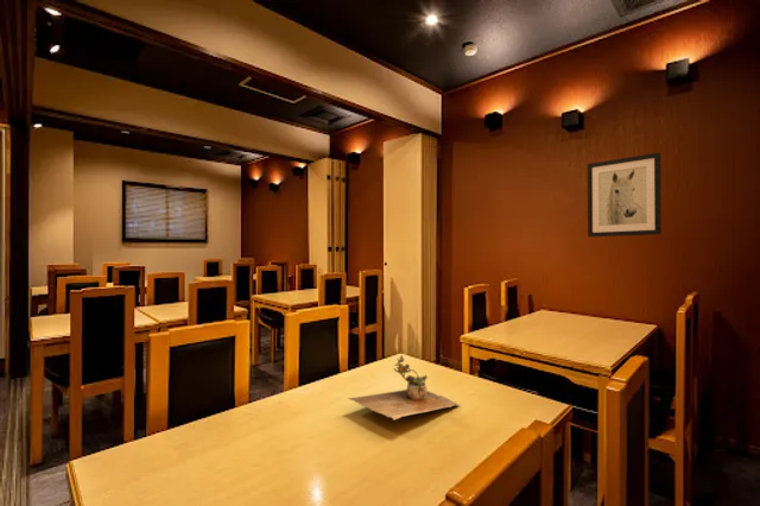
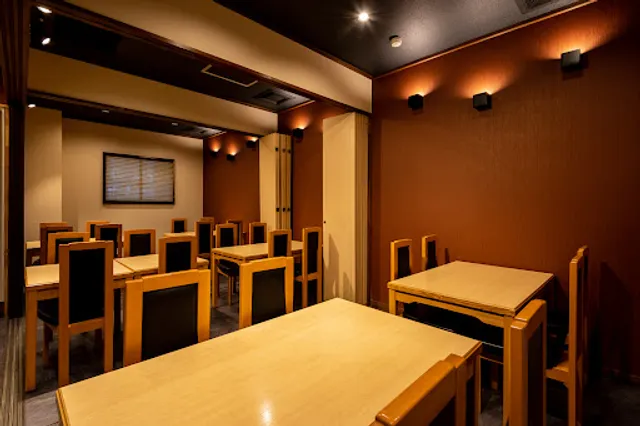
- succulent plant (405, 379)
- wall art (622, 197)
